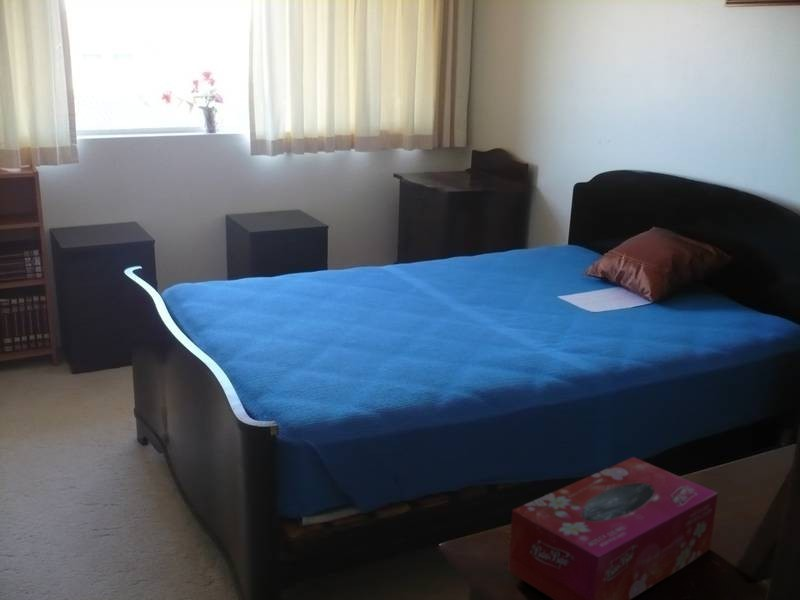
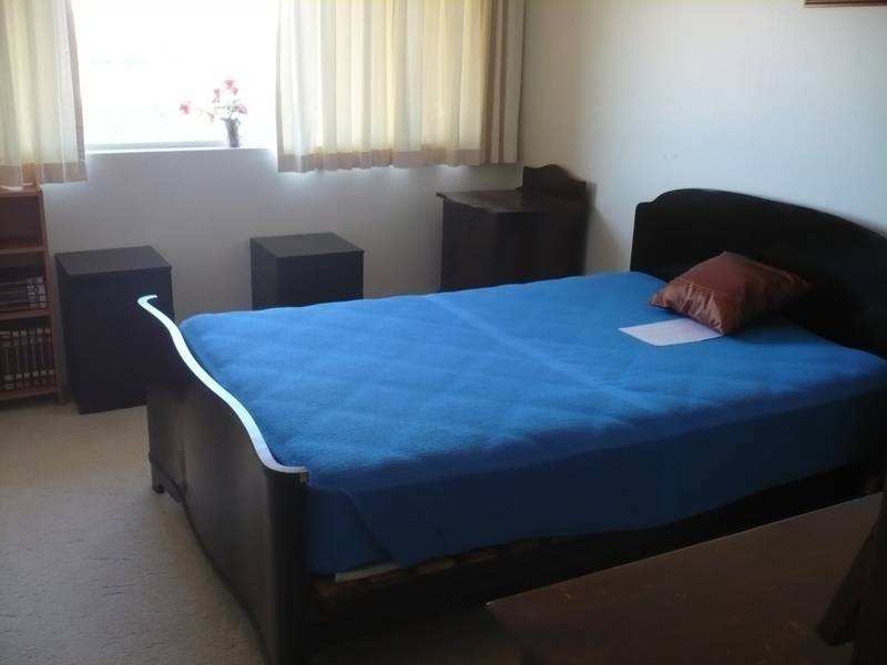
- tissue box (614, 531)
